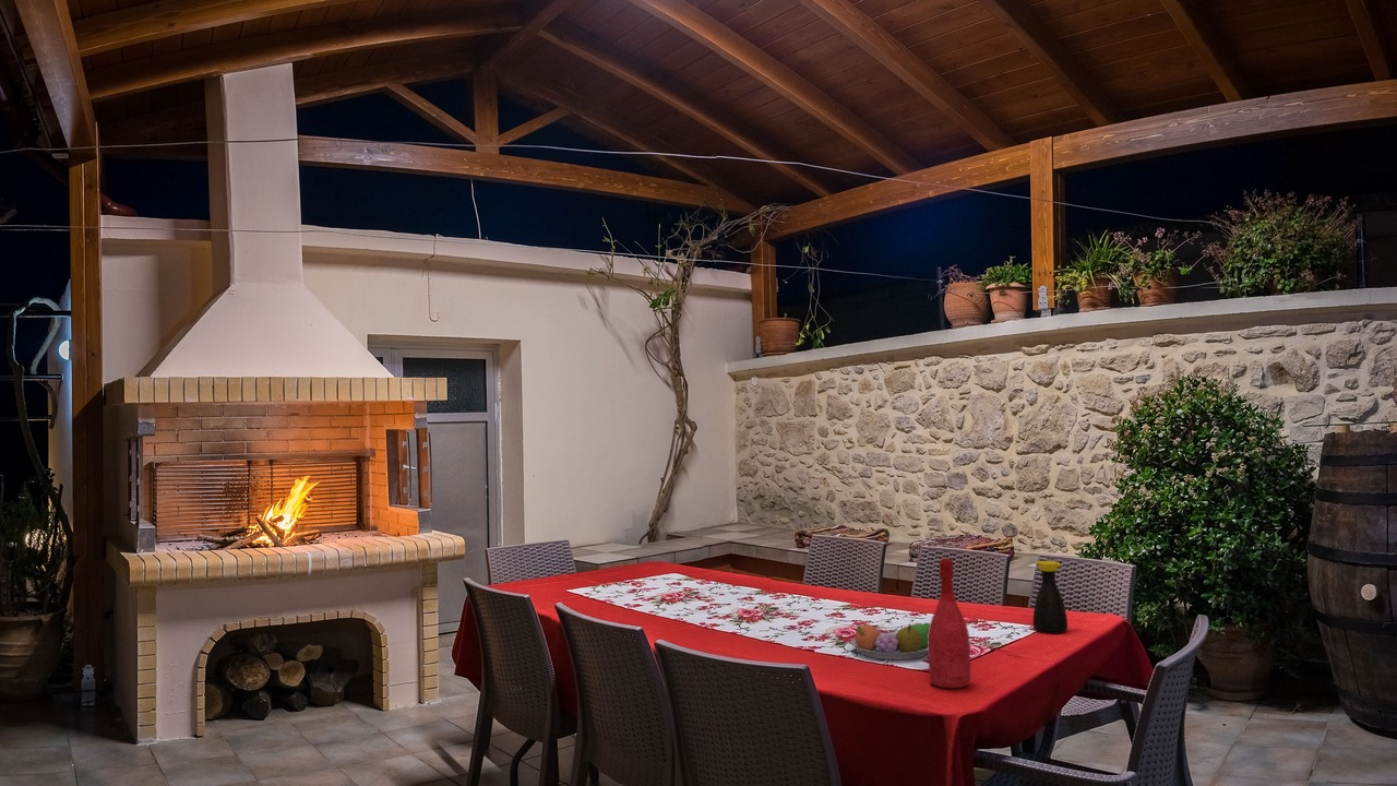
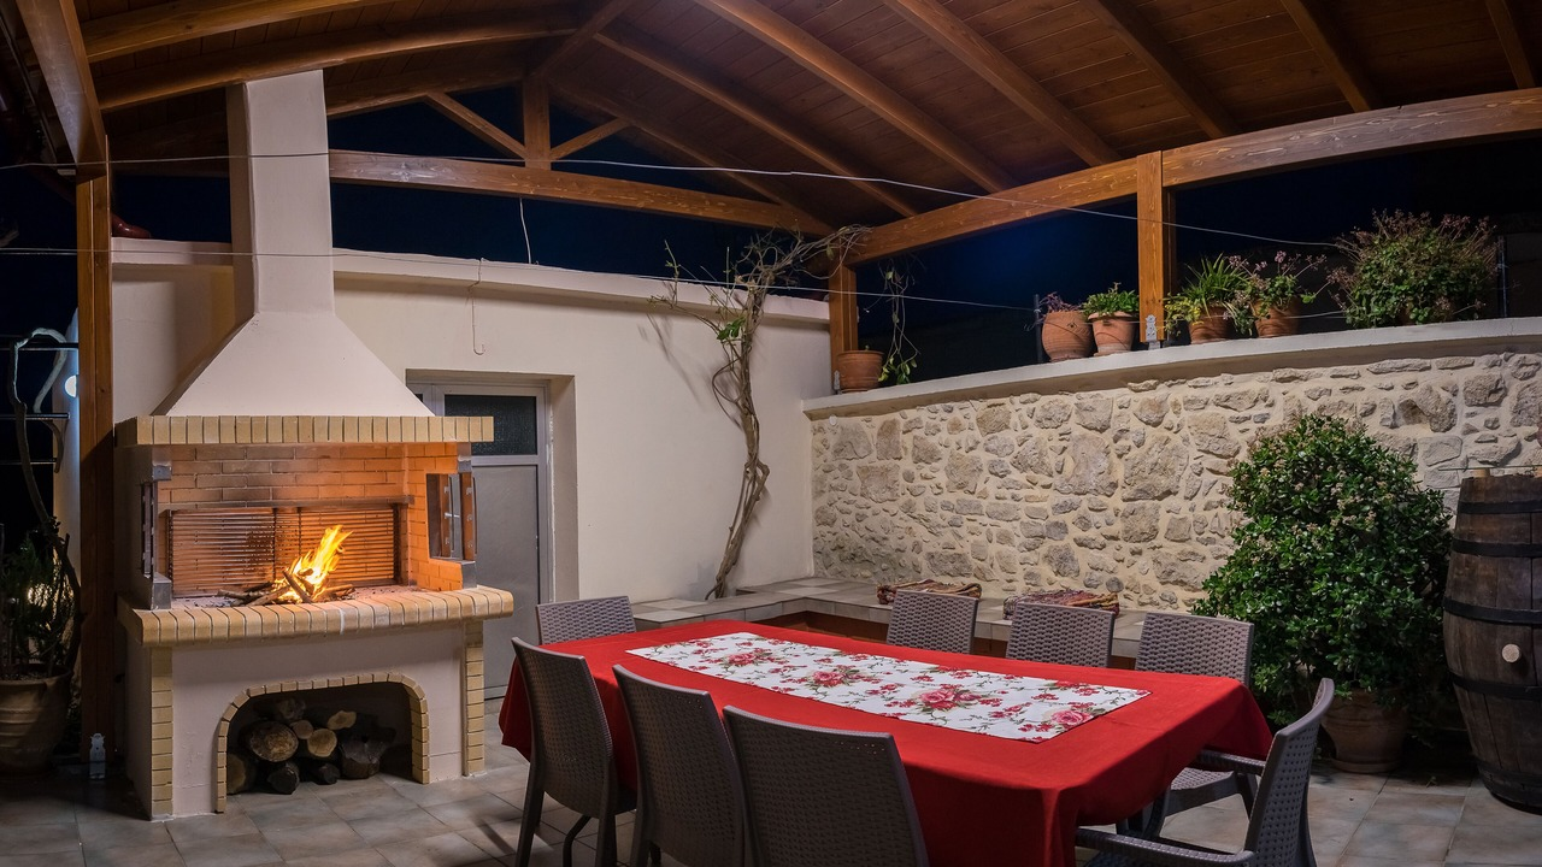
- bottle (1049, 595)
- wine bottle (947, 621)
- fruit bowl (896, 634)
